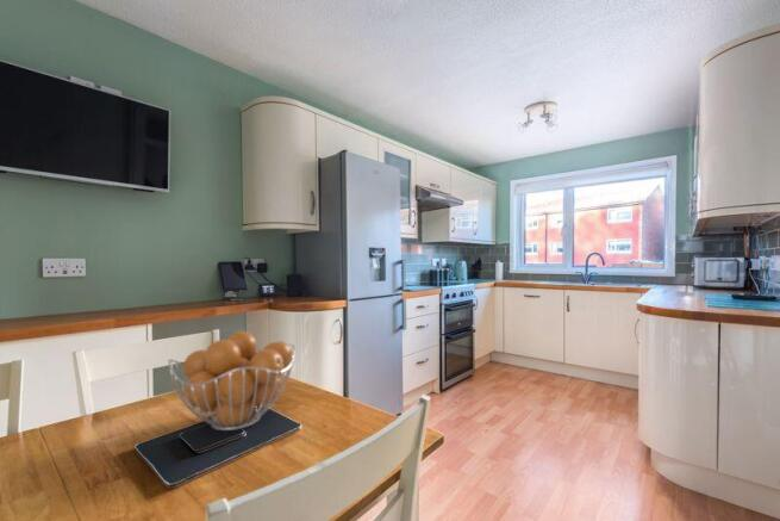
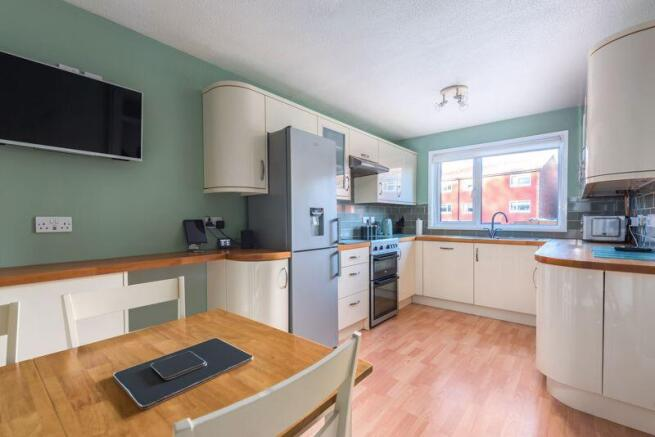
- fruit basket (236, 377)
